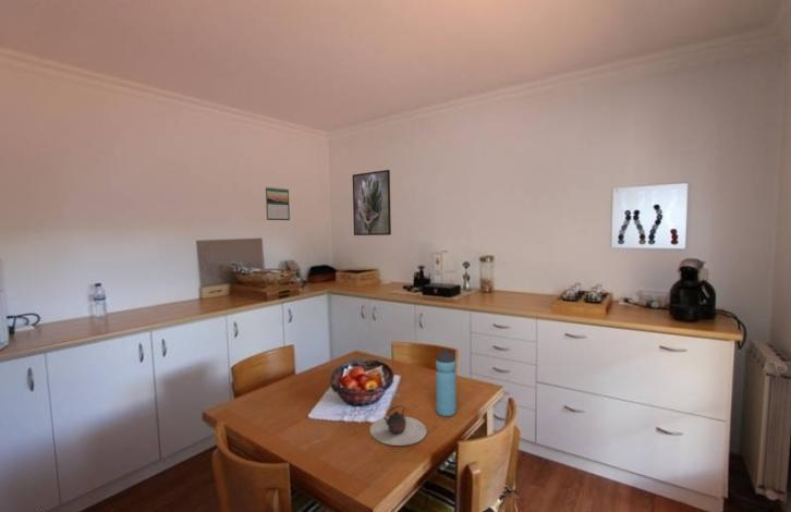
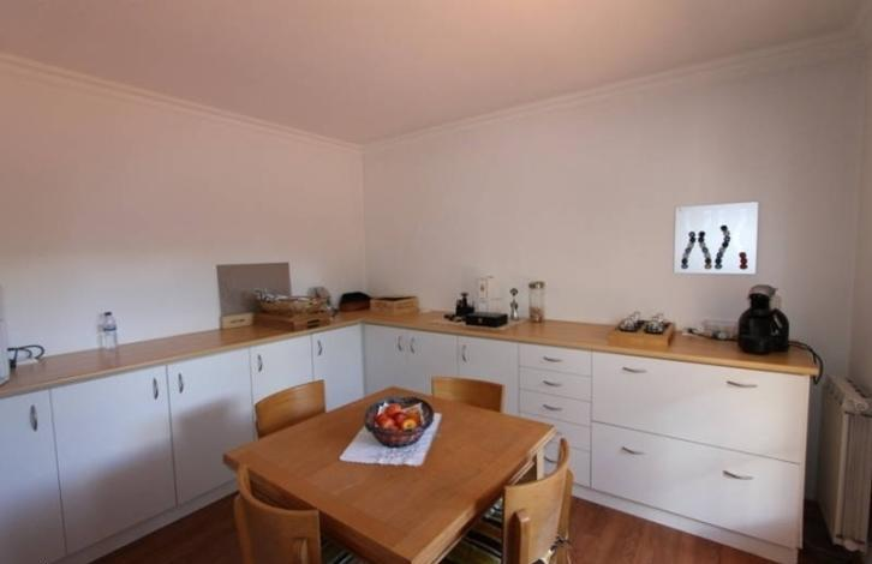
- water bottle (446, 380)
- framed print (370, 204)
- calendar (278, 204)
- teapot (398, 417)
